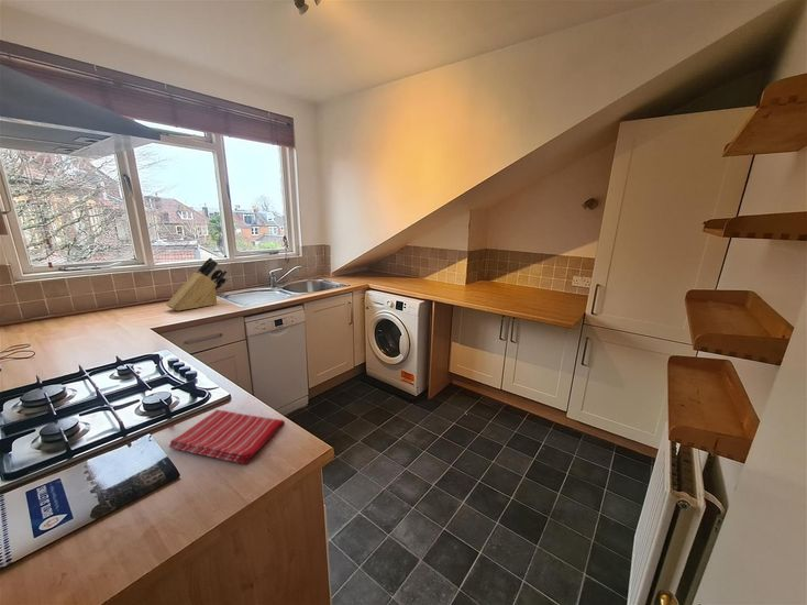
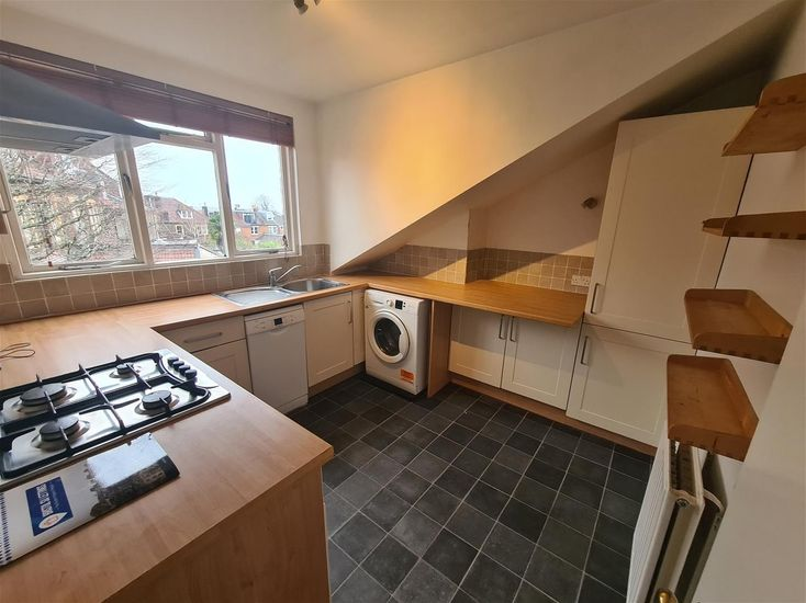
- knife block (197, 283)
- dish towel (230, 432)
